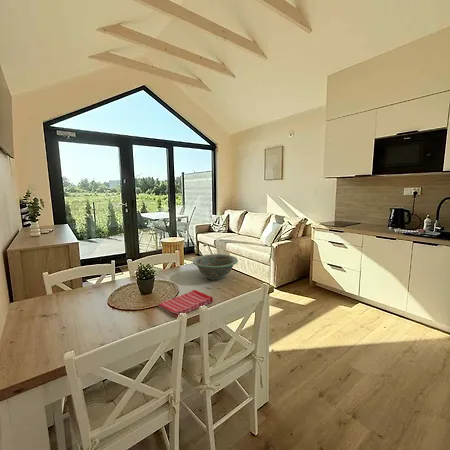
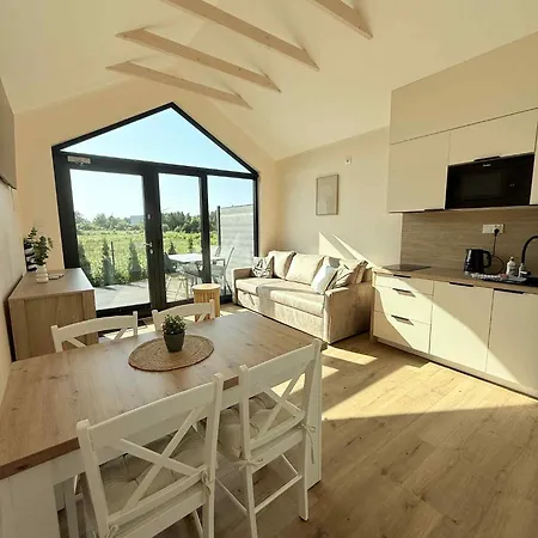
- decorative bowl (215, 268)
- dish towel (186, 301)
